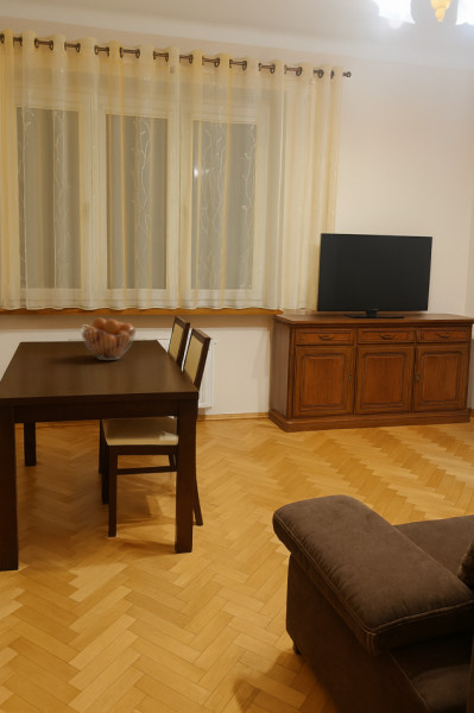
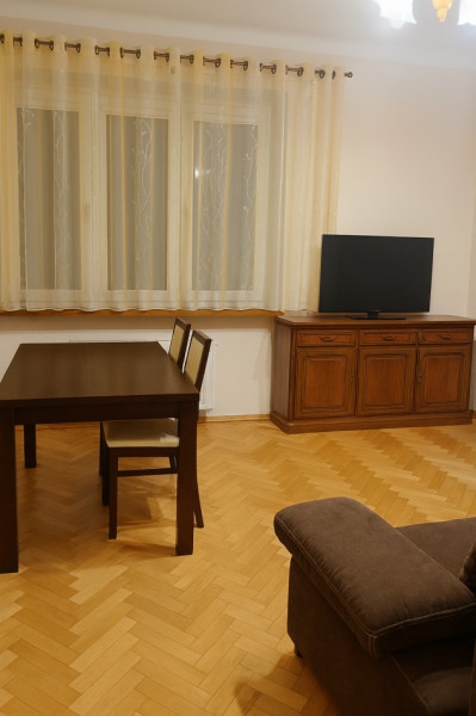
- fruit basket (108, 337)
